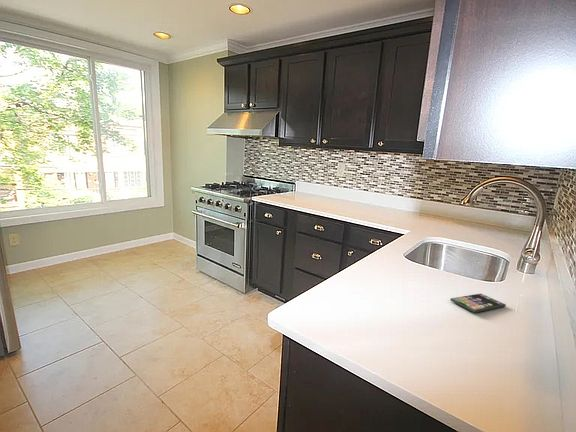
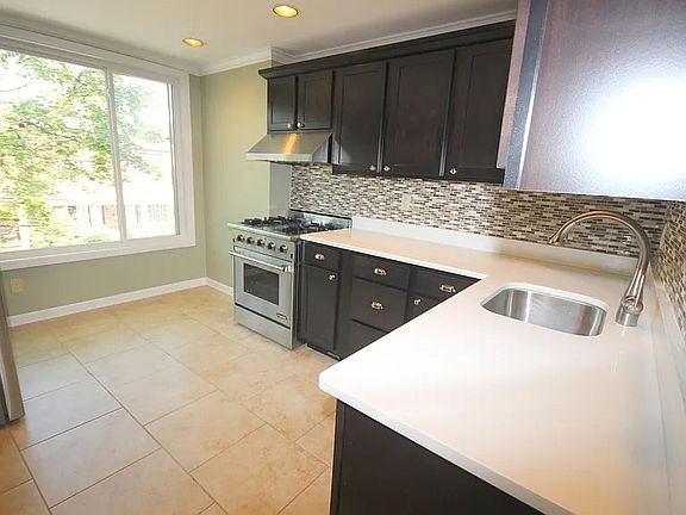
- smartphone (477, 302)
